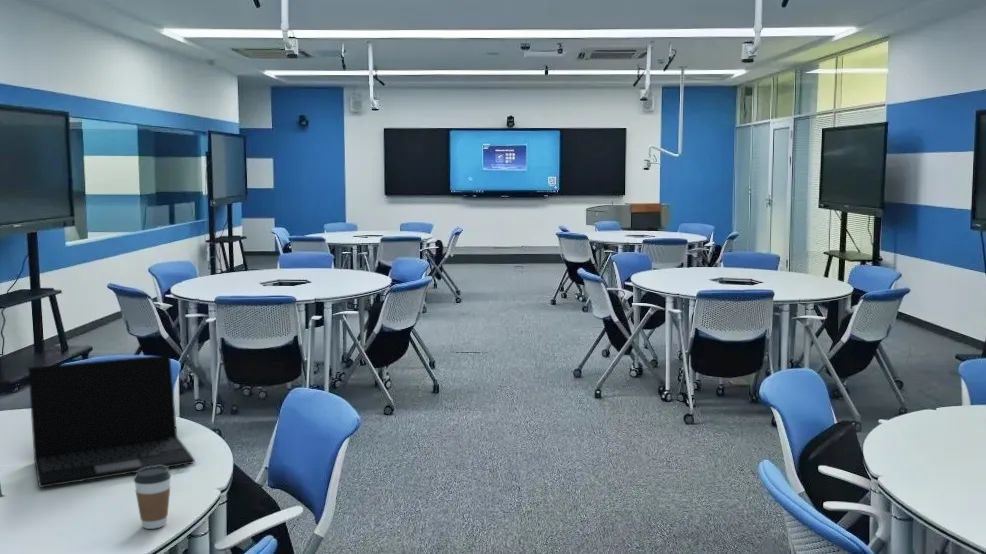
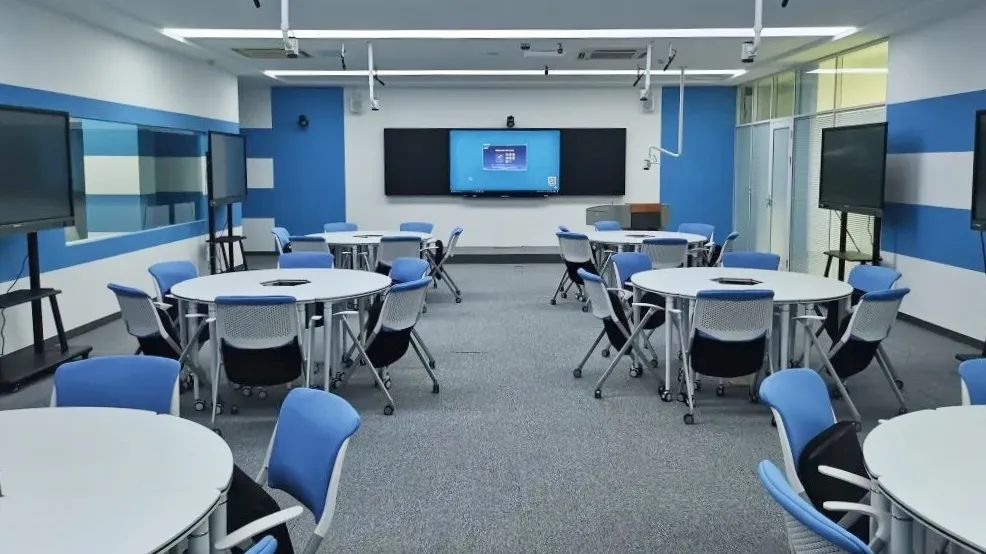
- coffee cup (153, 497)
- laptop (110, 415)
